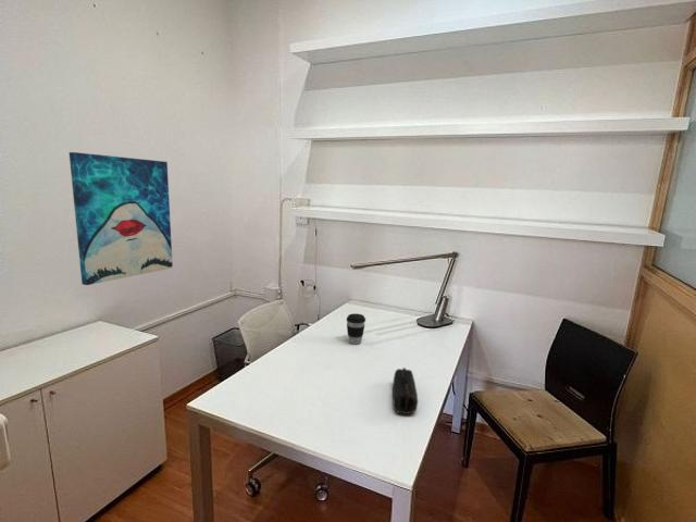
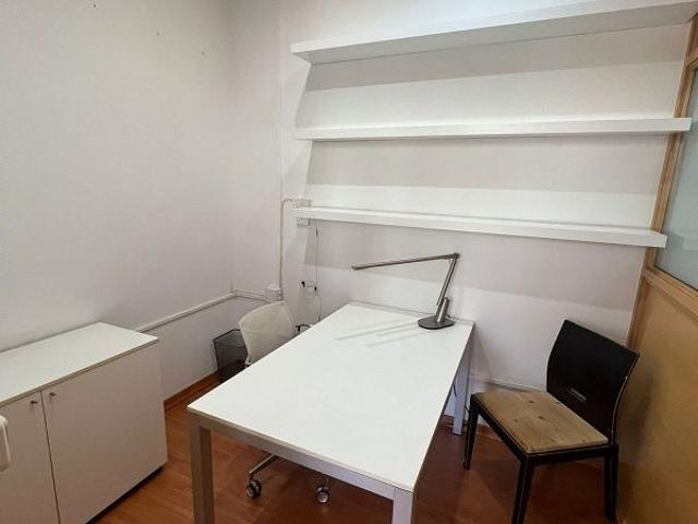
- pencil case (405, 384)
- wall art (127, 217)
- coffee cup (356, 328)
